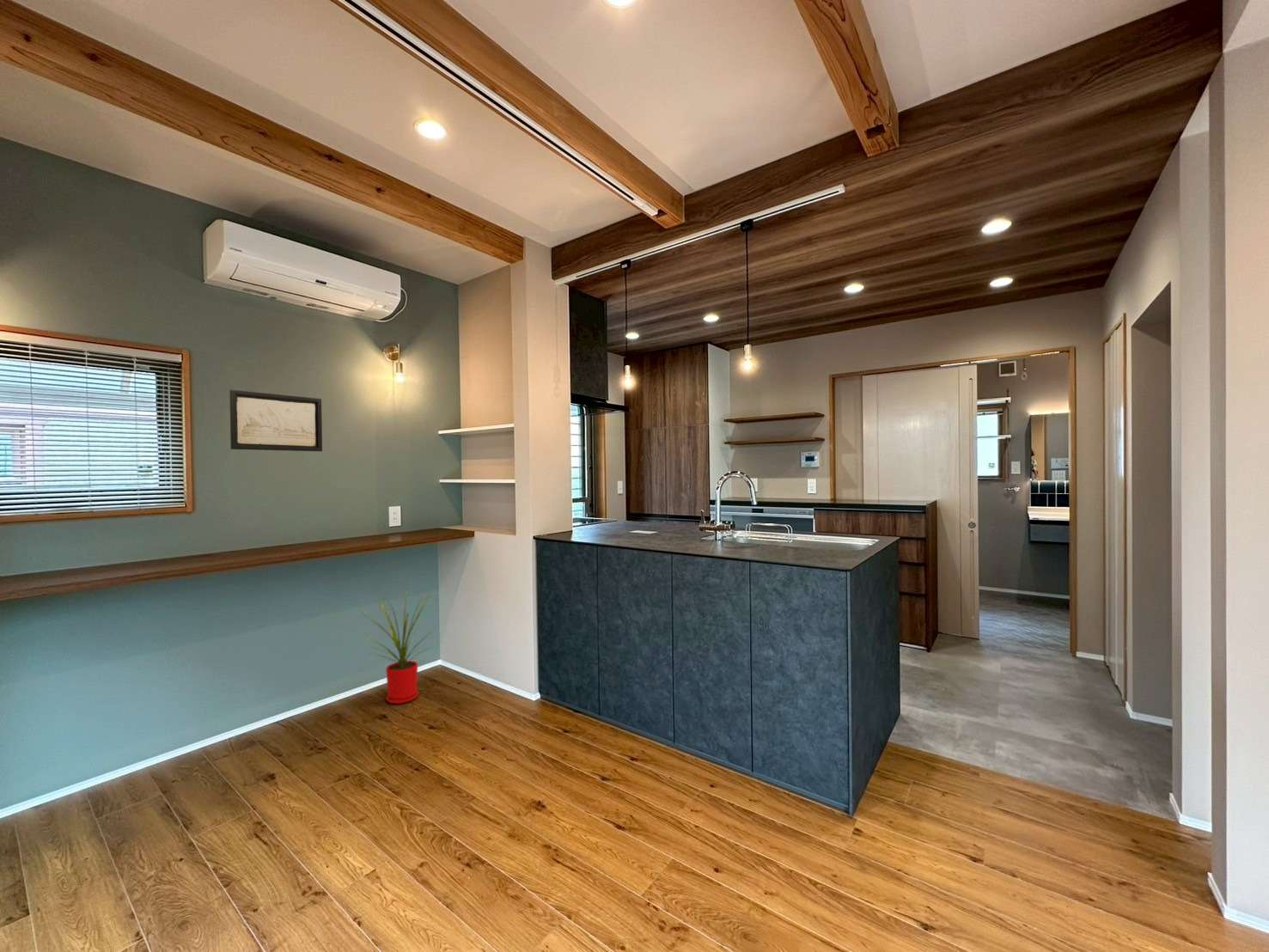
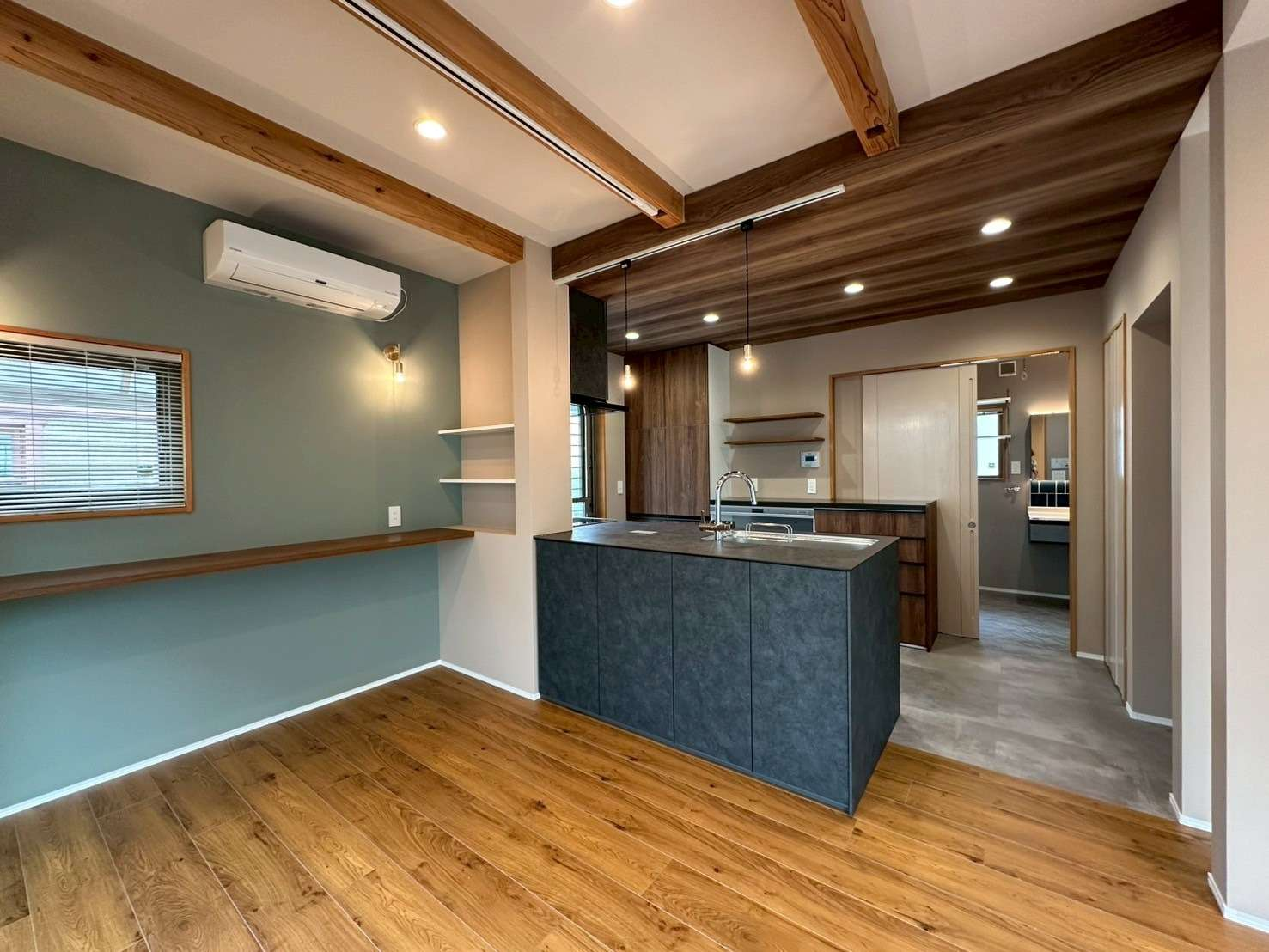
- wall art (278, 422)
- house plant (400, 644)
